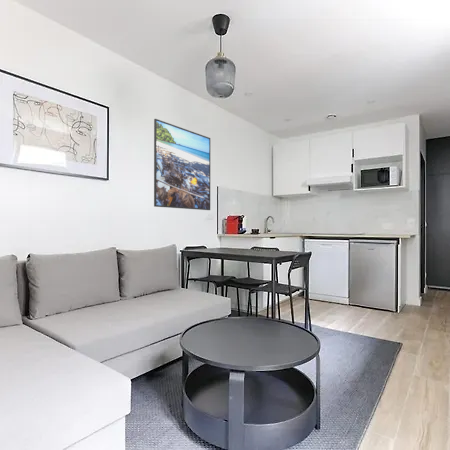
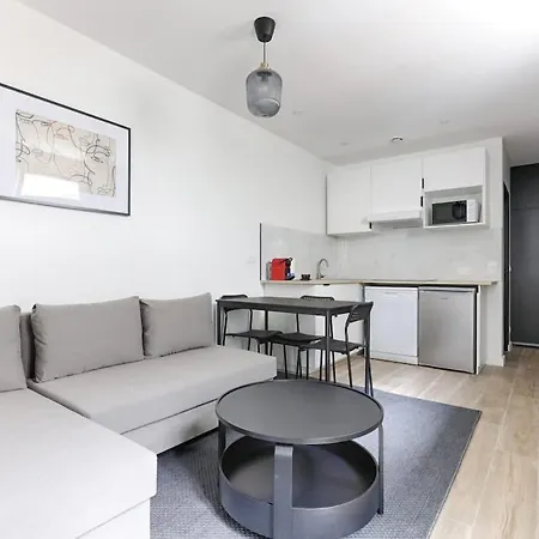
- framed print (184, 168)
